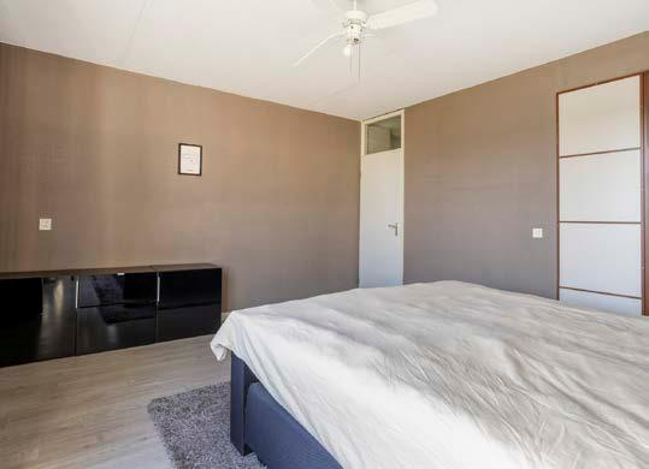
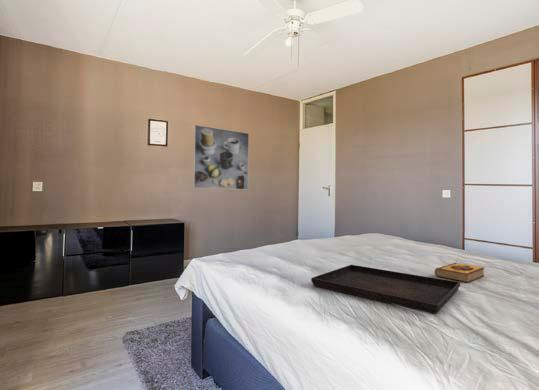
+ hardback book (459, 271)
+ serving tray (384, 283)
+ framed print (222, 159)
